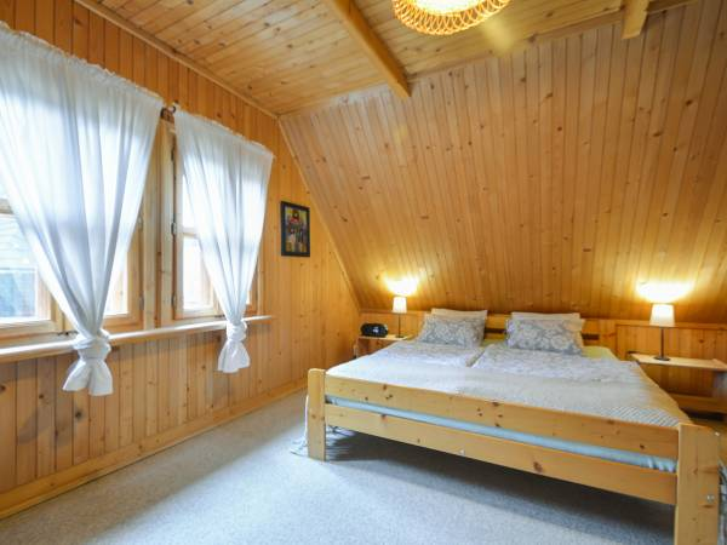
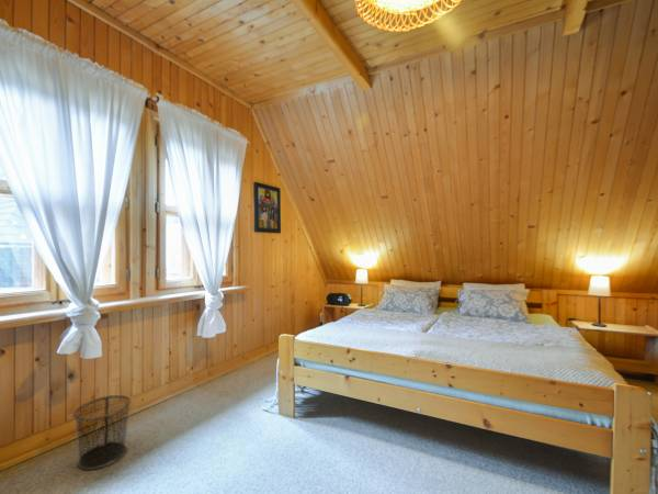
+ waste bin (102, 430)
